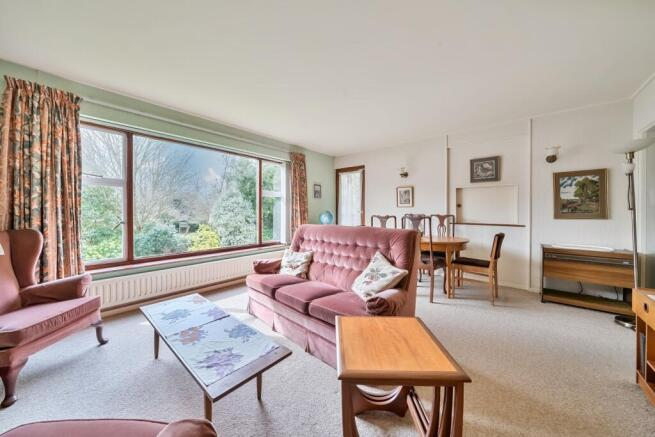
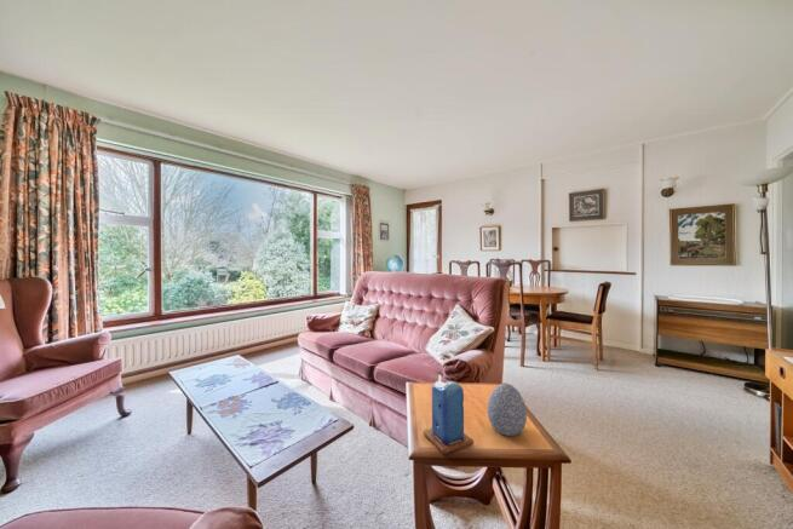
+ decorative egg (506, 406)
+ candle (447, 408)
